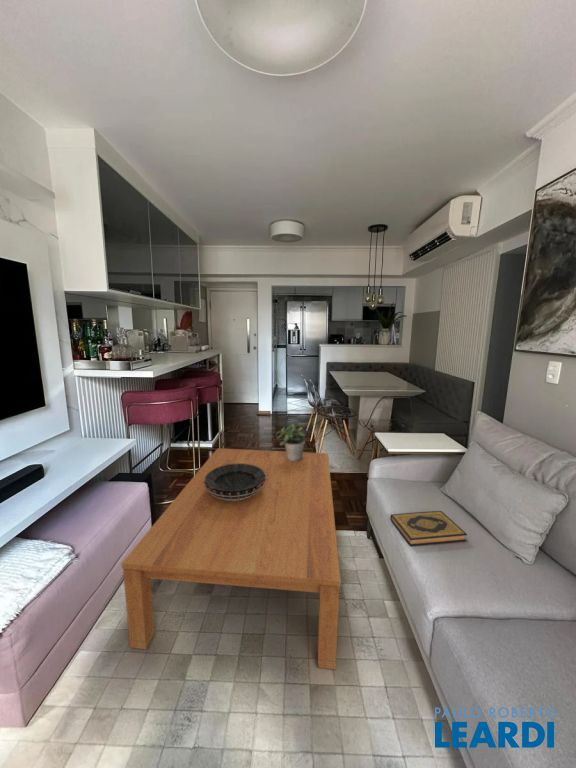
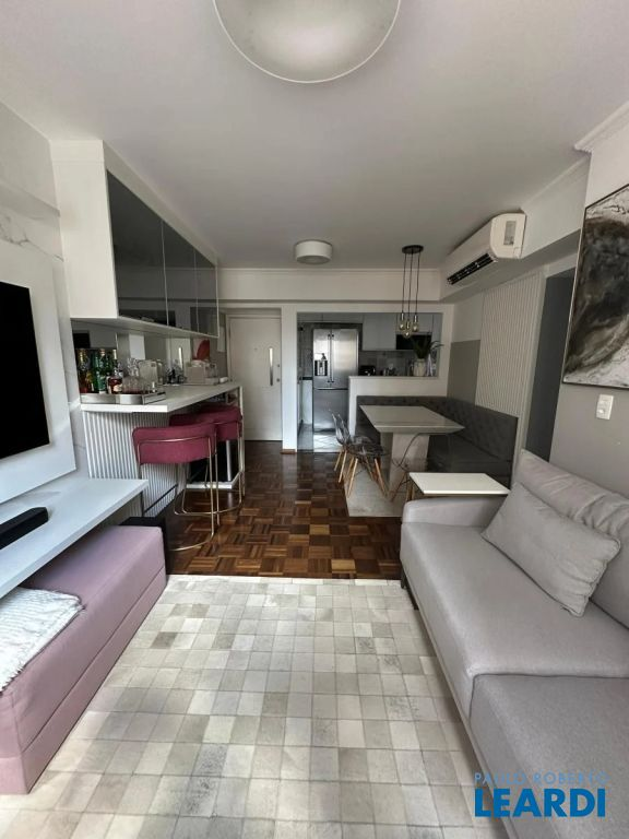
- coffee table (257, 522)
- hardback book (426, 526)
- potted plant (290, 440)
- decorative bowl (236, 483)
